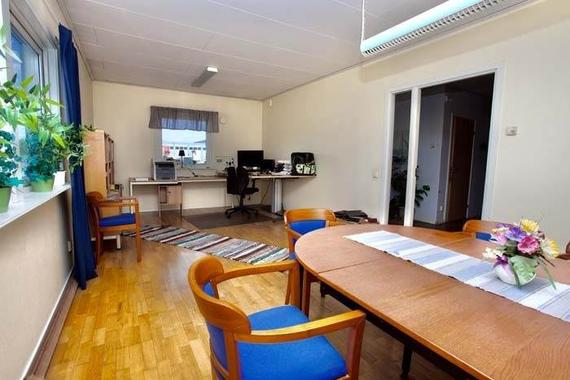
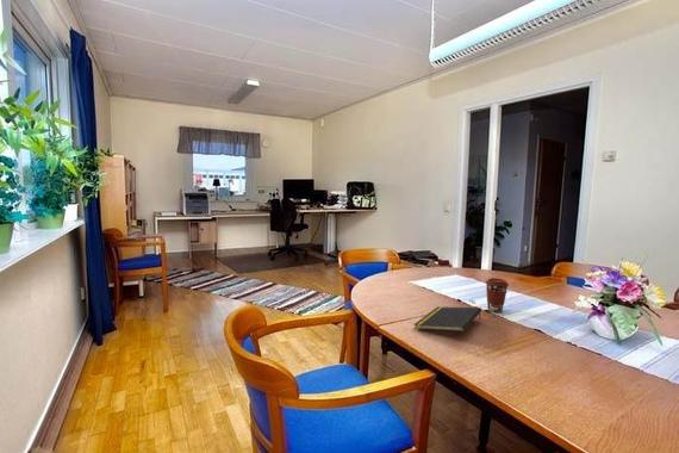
+ coffee cup (496, 294)
+ notepad (448, 317)
